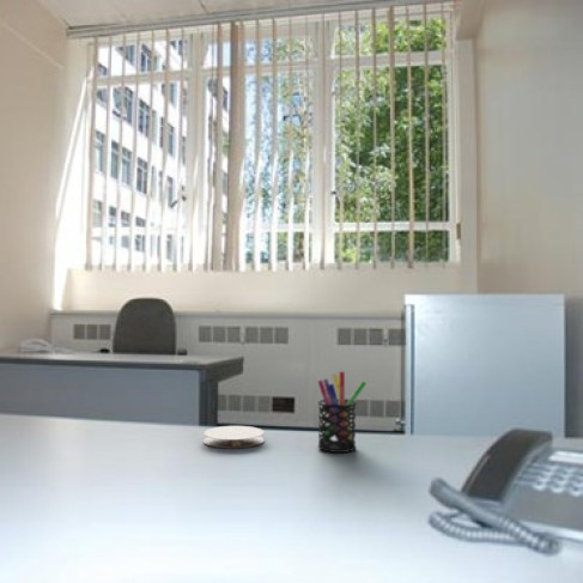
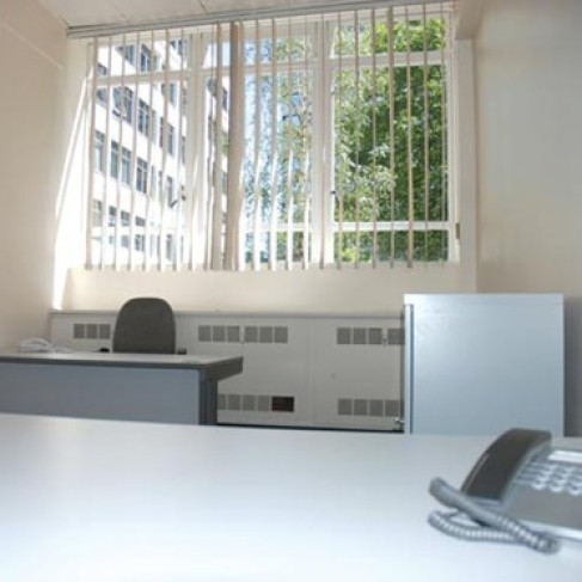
- pen holder (341, 408)
- coaster (233, 436)
